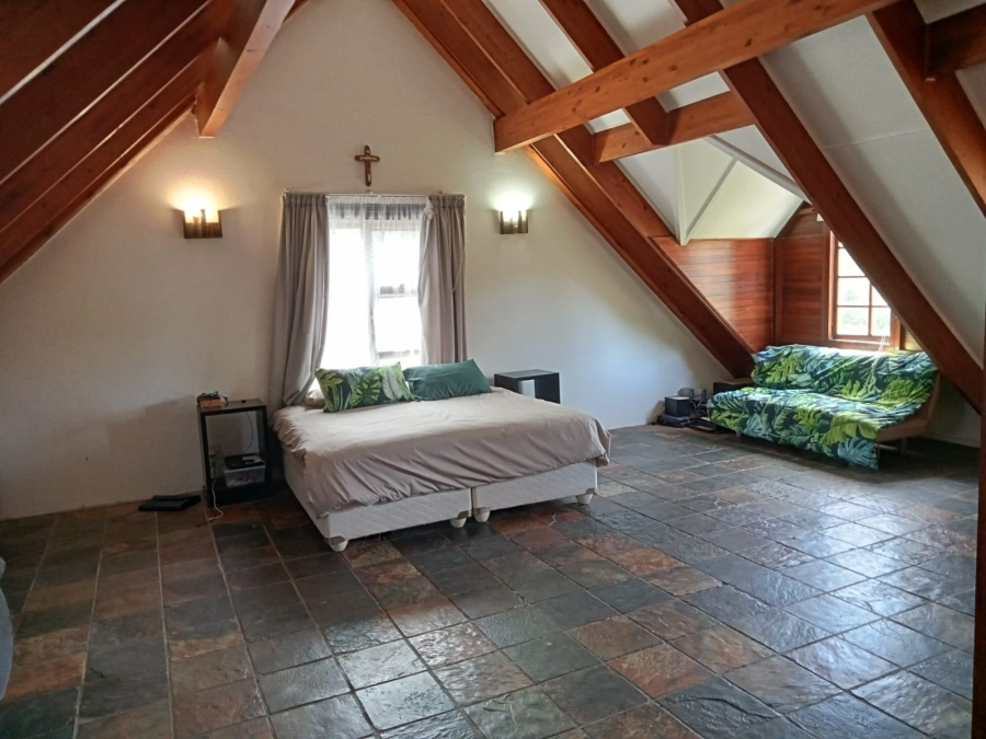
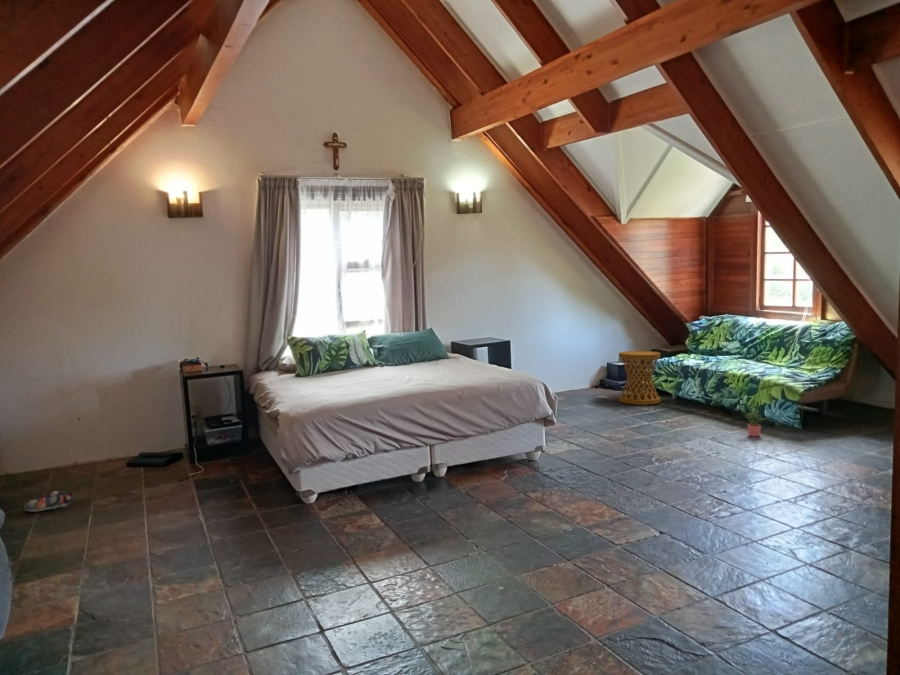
+ shoe (48, 500)
+ side table (639, 377)
+ potted plant (756, 420)
